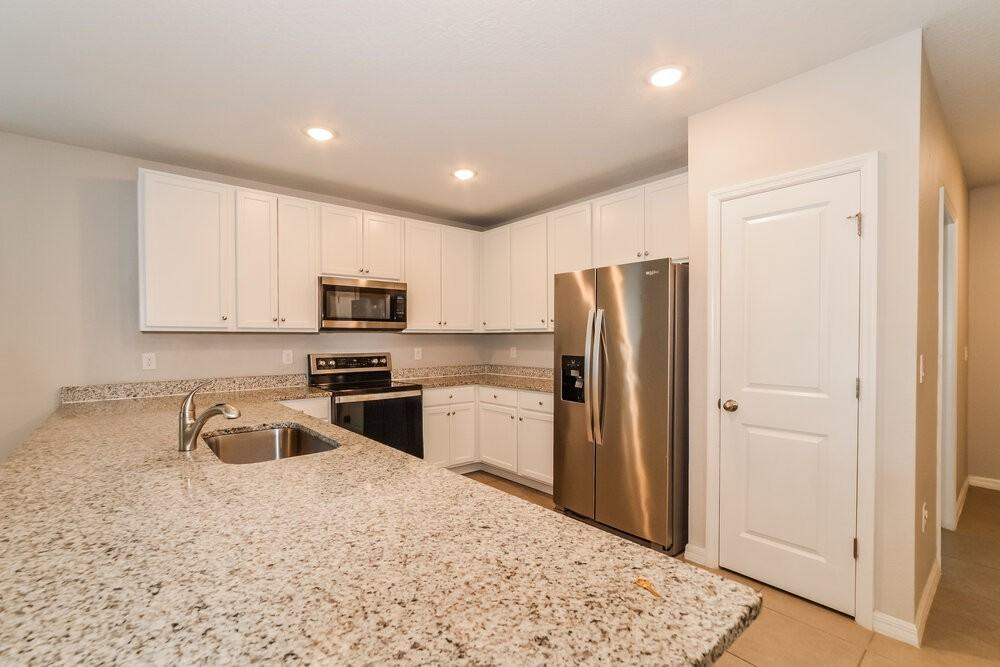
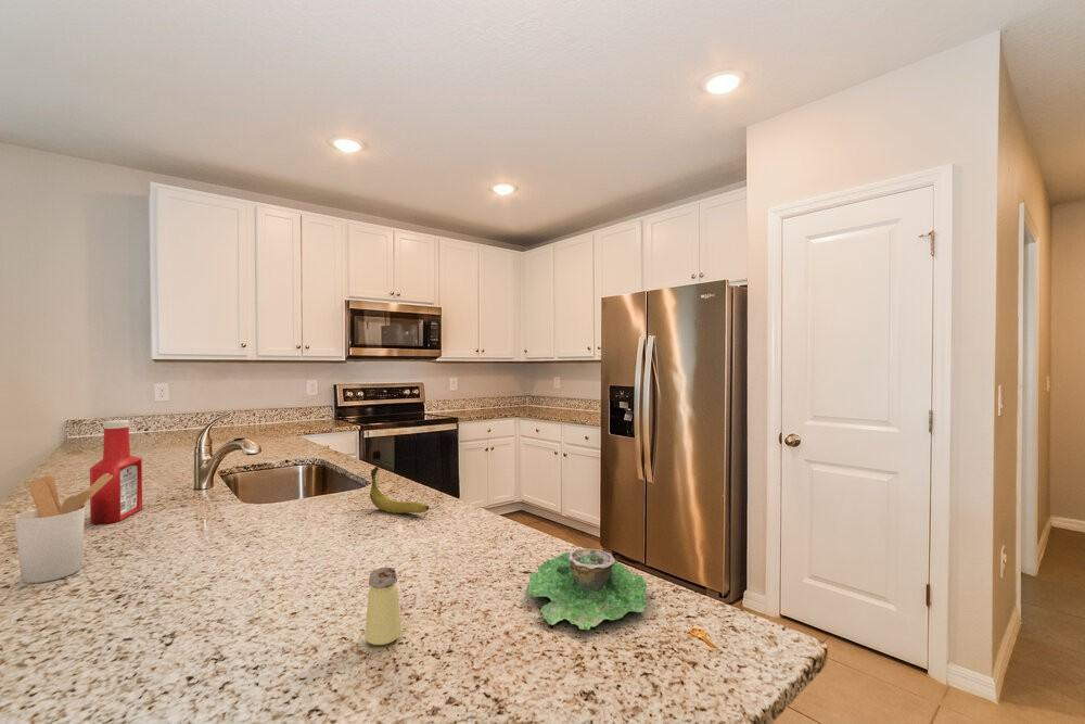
+ banana (396, 500)
+ soap bottle (116, 468)
+ saltshaker (383, 604)
+ succulent planter (587, 574)
+ utensil holder (68, 522)
